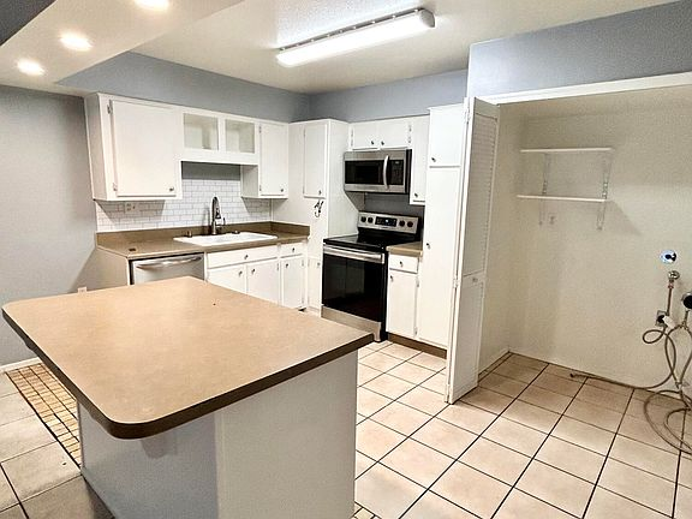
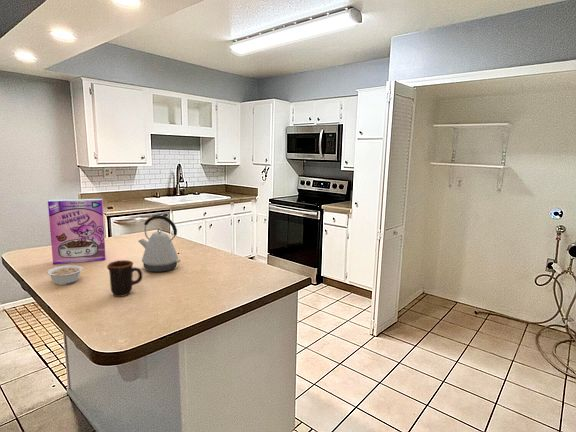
+ legume (65, 274)
+ kettle (158, 241)
+ mug (125, 277)
+ cereal box (78, 230)
